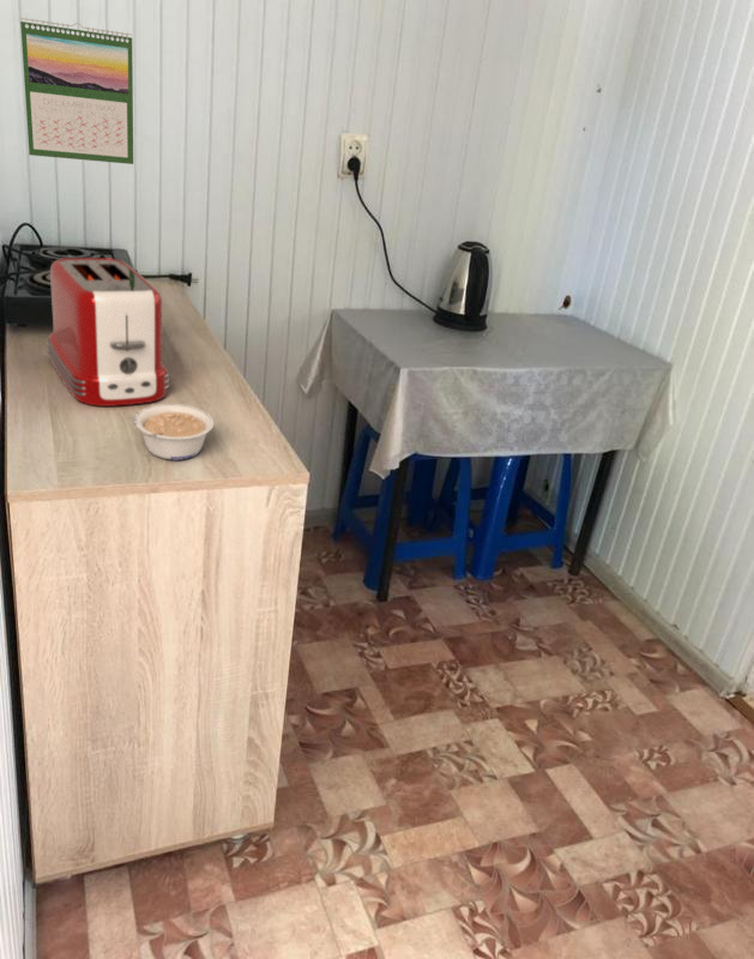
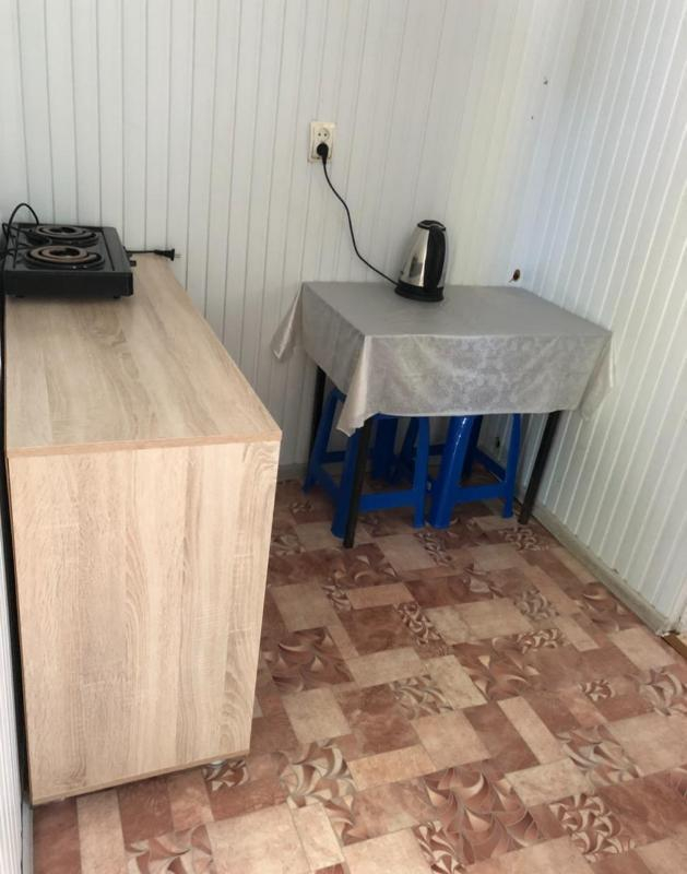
- calendar (79, 94)
- toaster (105, 326)
- legume (174, 432)
